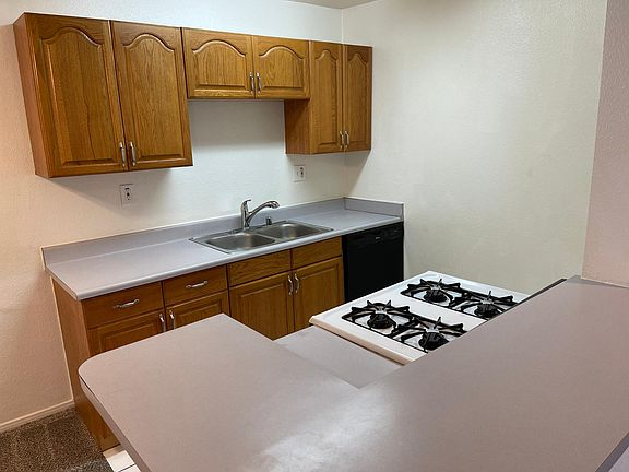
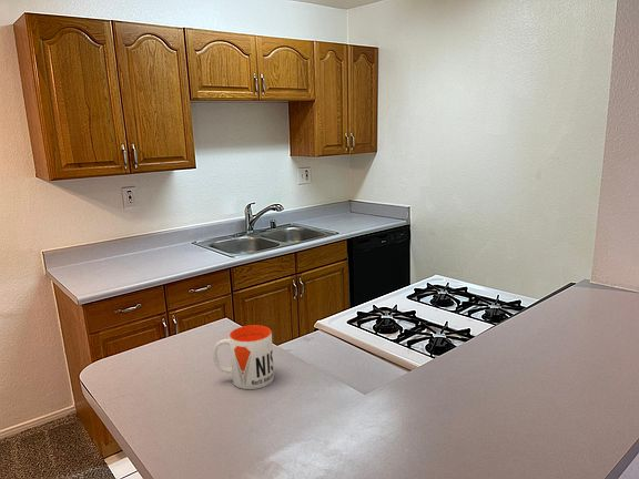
+ mug (242, 356)
